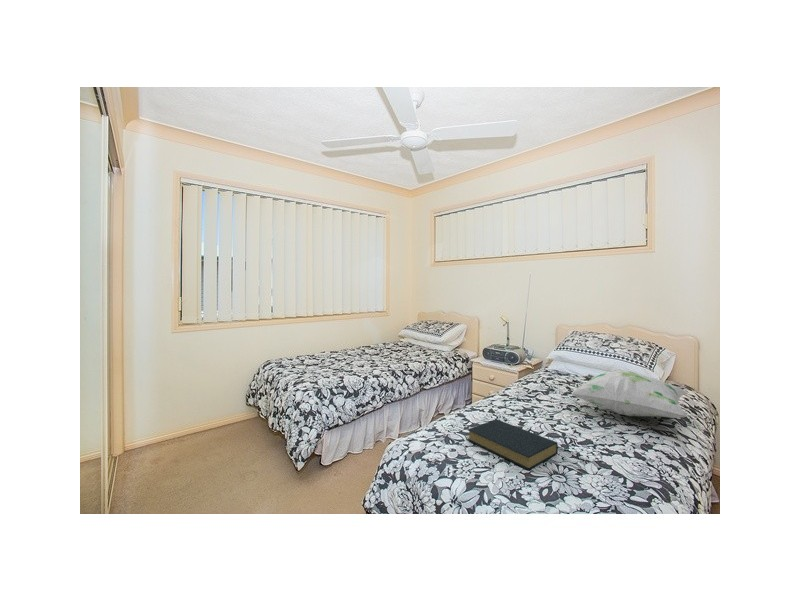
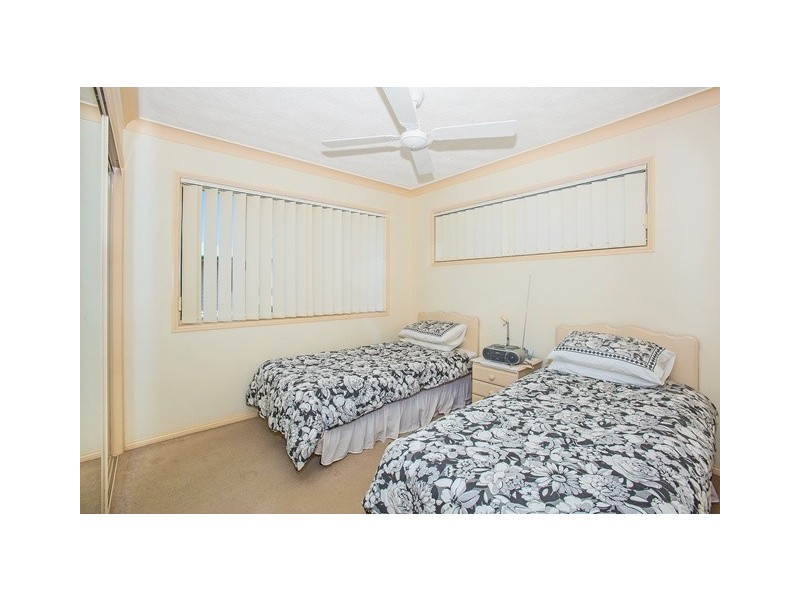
- hardback book (510, 440)
- decorative pillow (626, 391)
